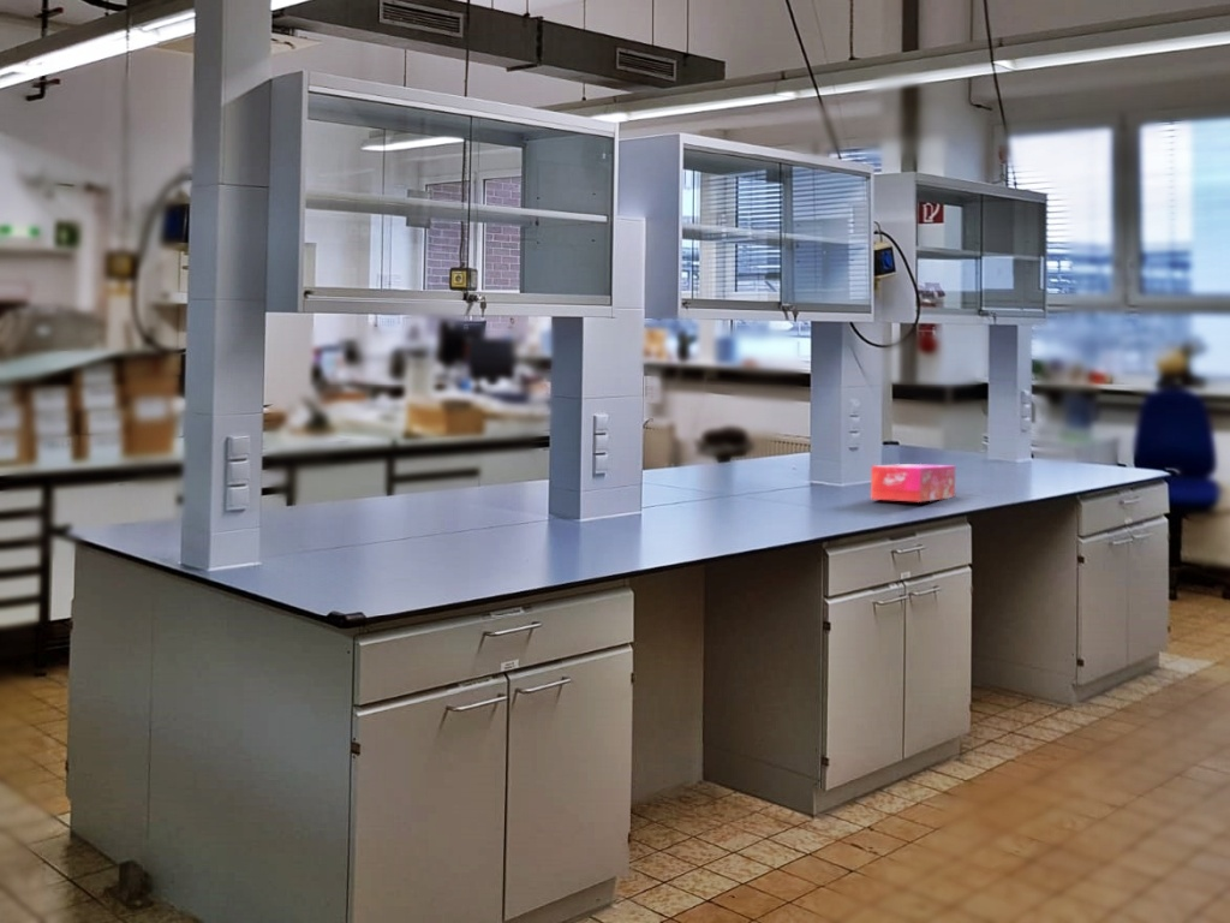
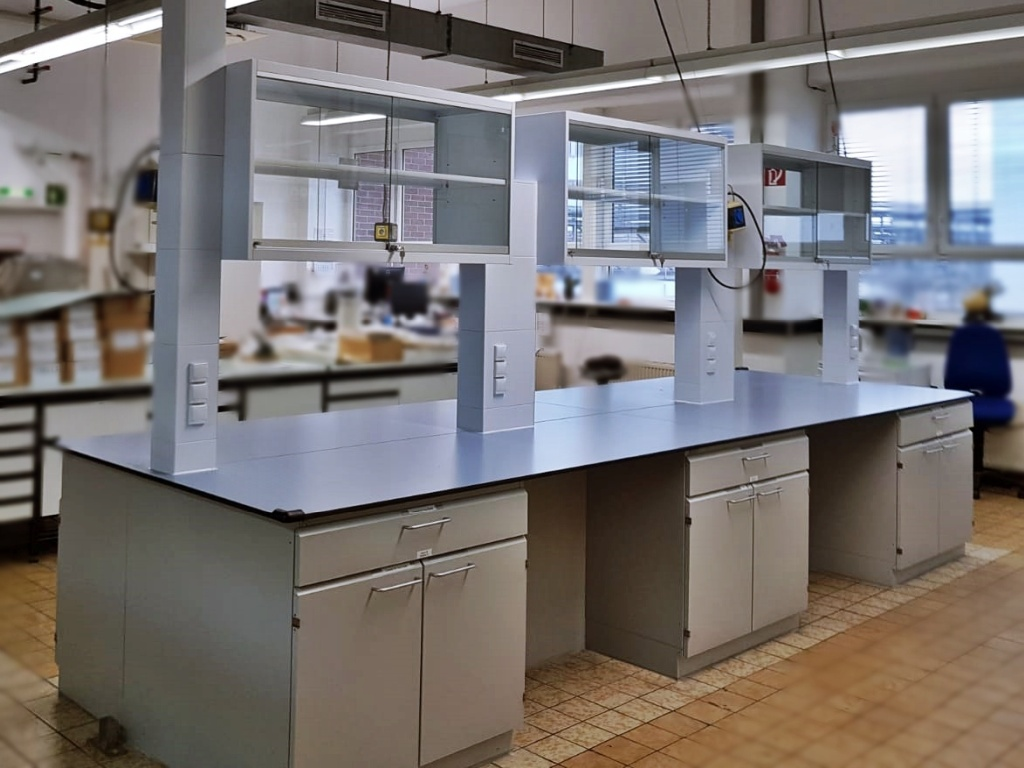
- tissue box (913, 482)
